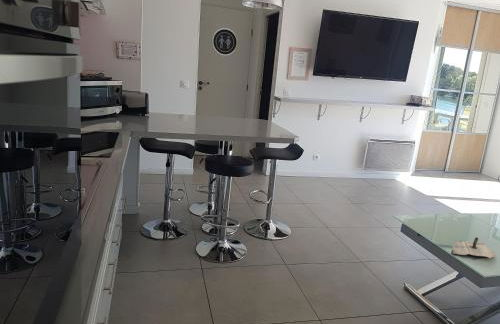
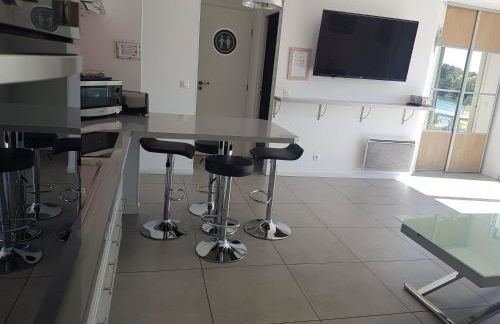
- magazine (473, 245)
